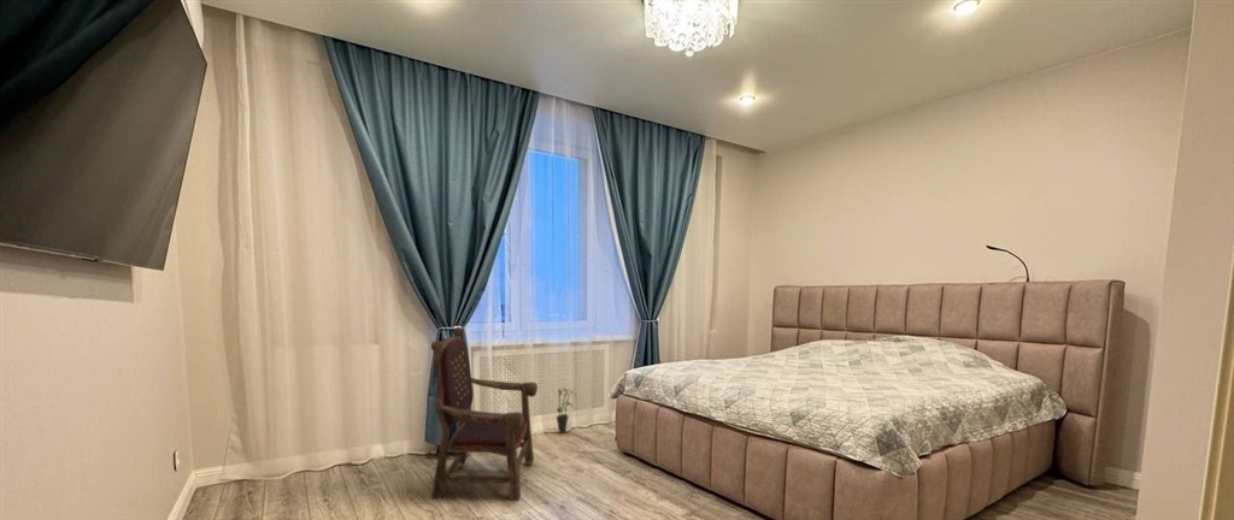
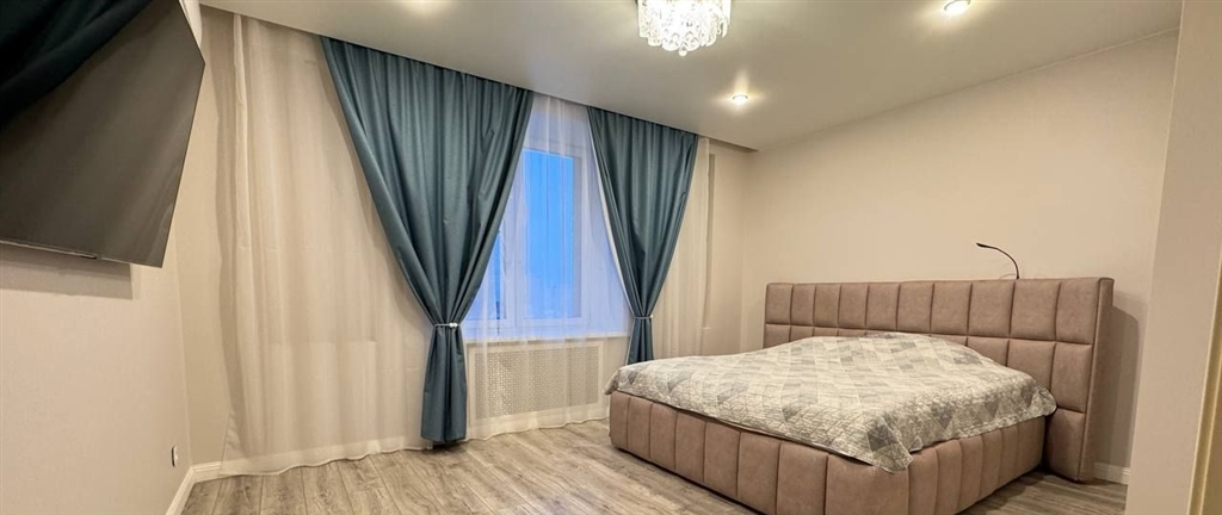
- potted plant (564, 409)
- armchair (486, 412)
